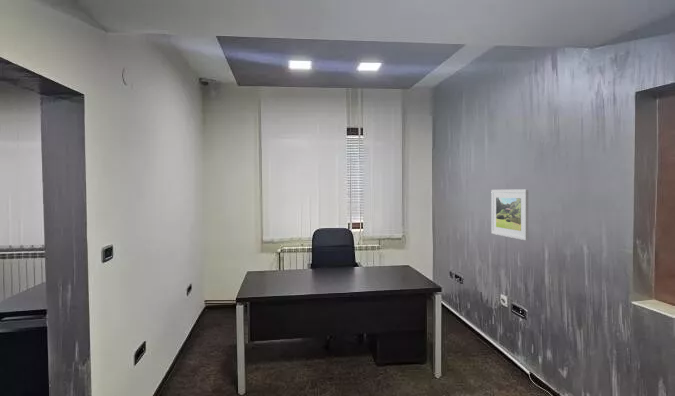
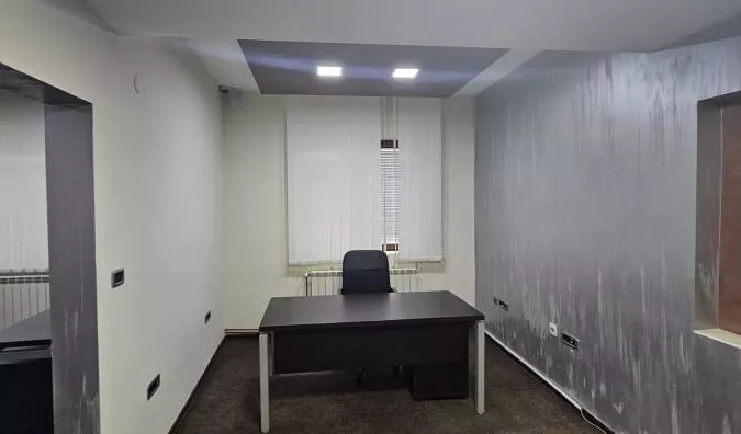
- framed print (508, 213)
